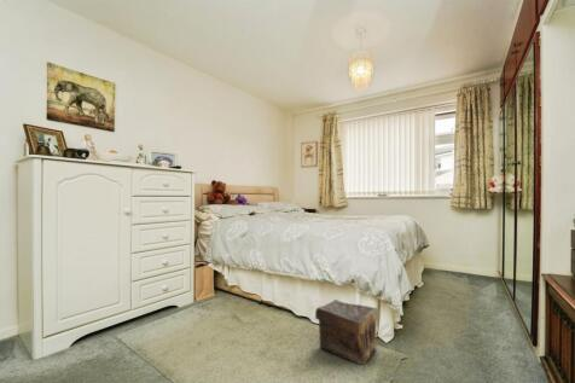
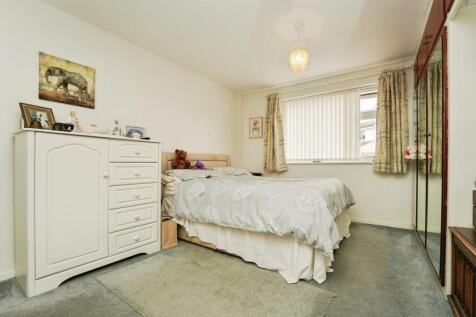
- pouch (347, 326)
